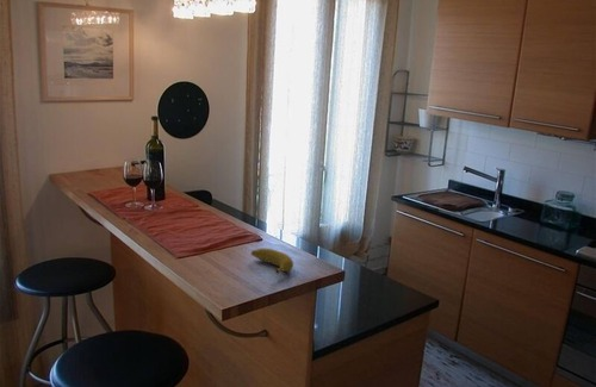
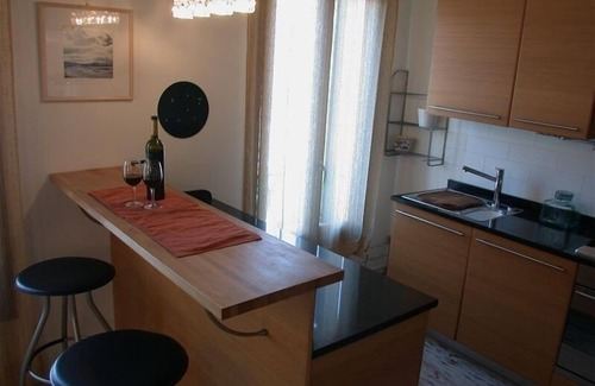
- banana (269, 260)
